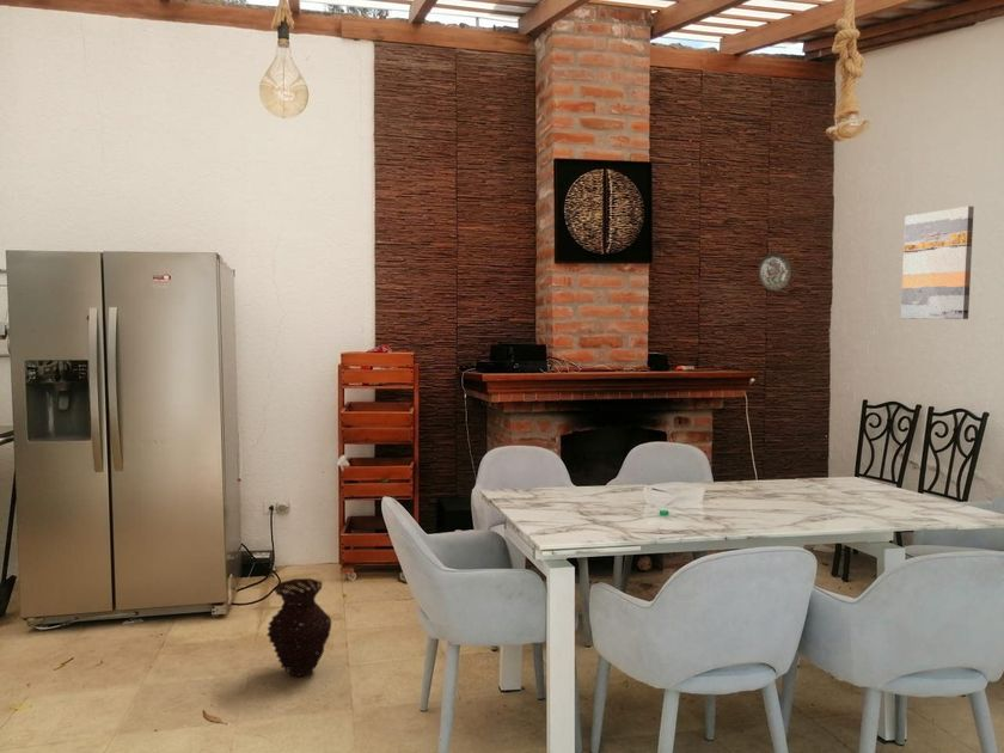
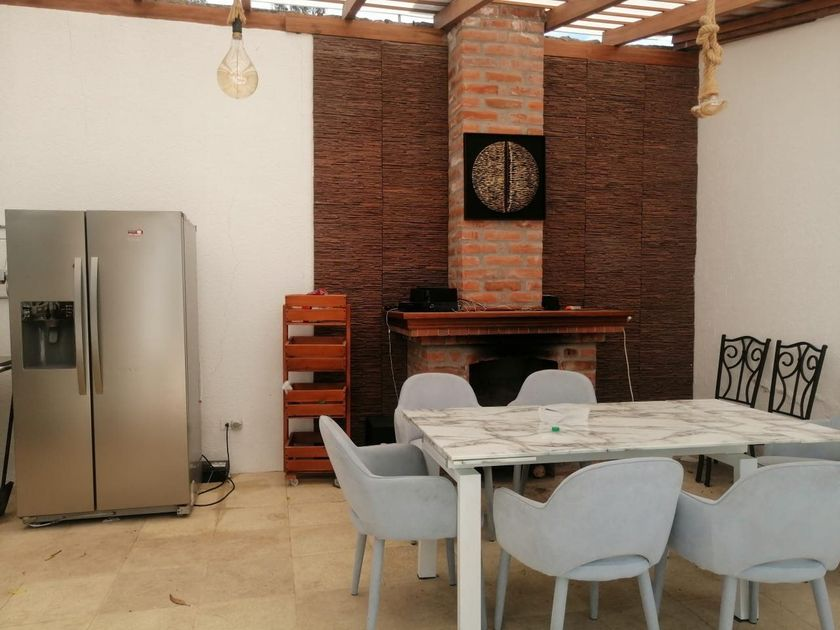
- decorative plate (773, 271)
- woven vase (299, 629)
- wall art (935, 265)
